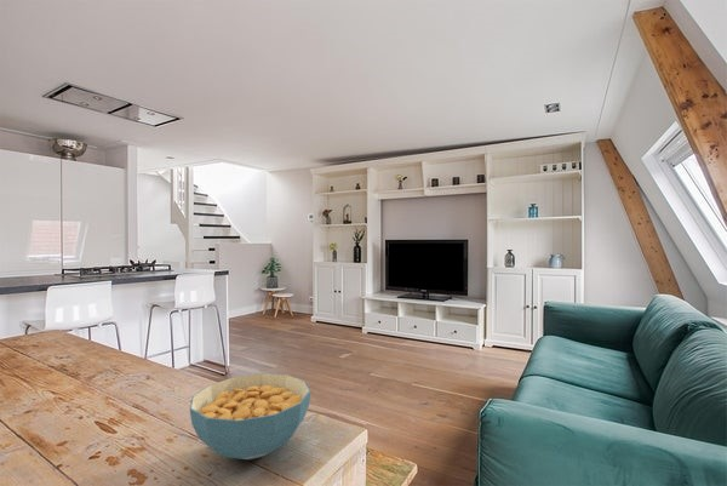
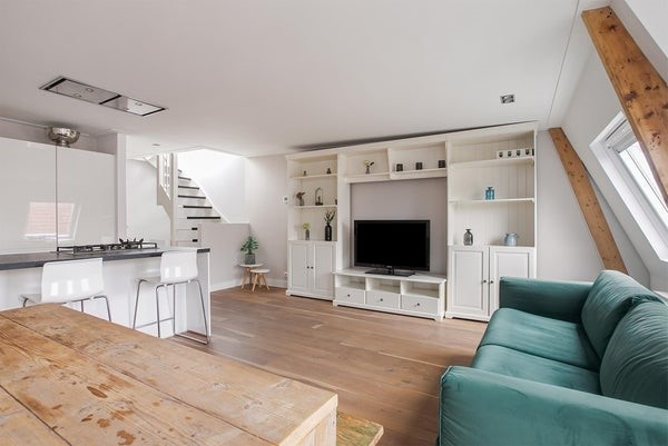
- cereal bowl (252, 421)
